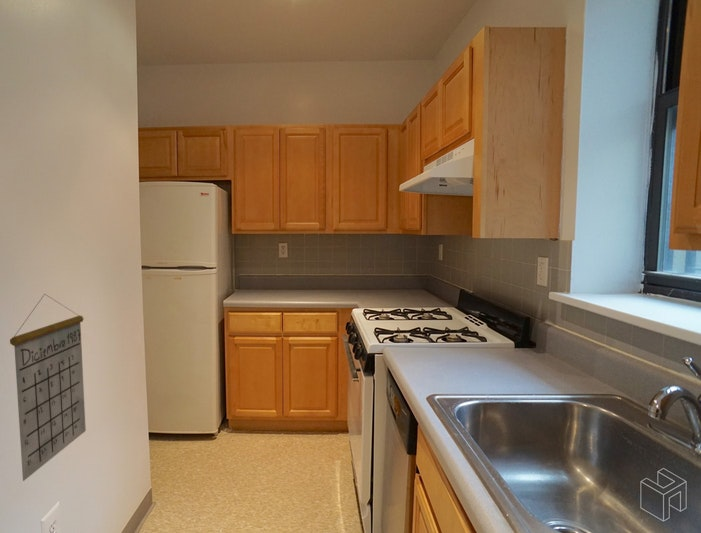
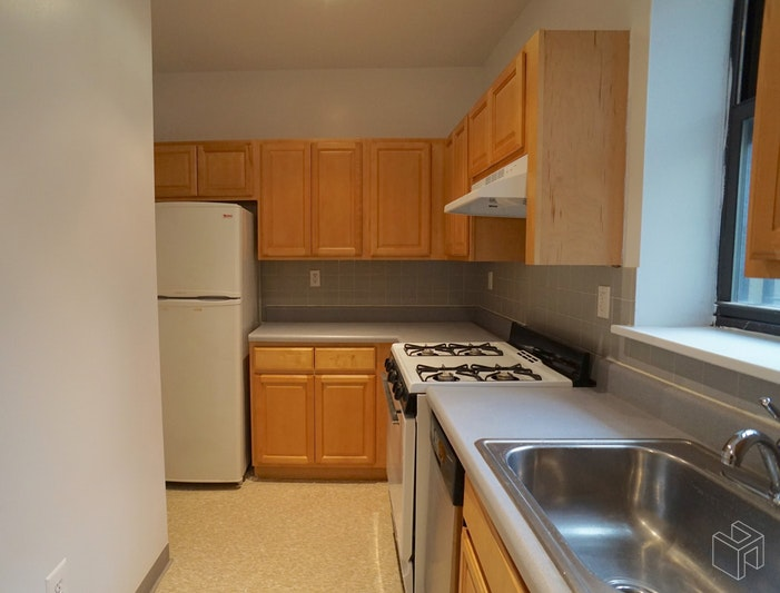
- calendar (53, 374)
